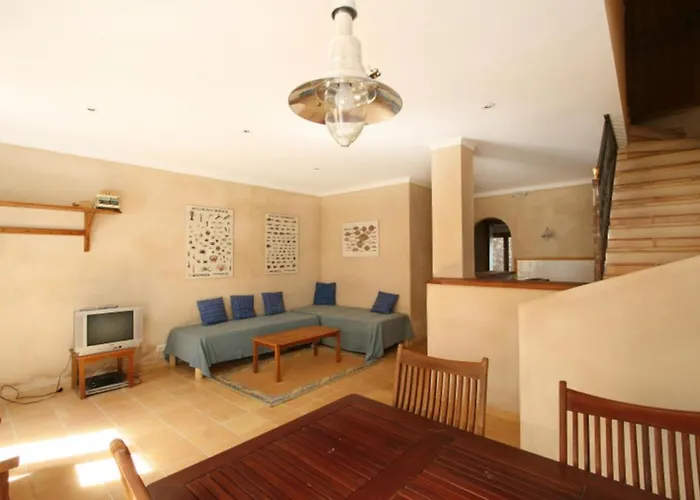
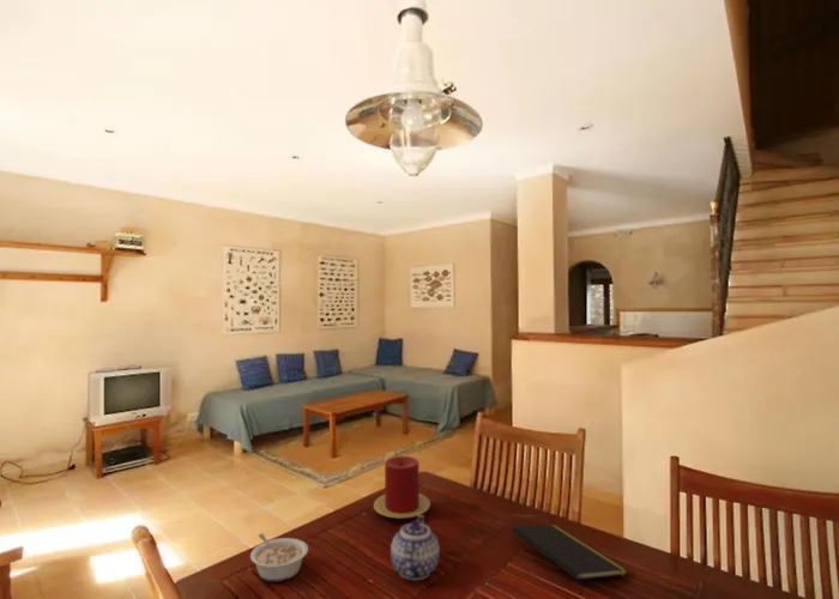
+ notepad (566, 549)
+ candle (402, 485)
+ teapot (415, 545)
+ legume (277, 558)
